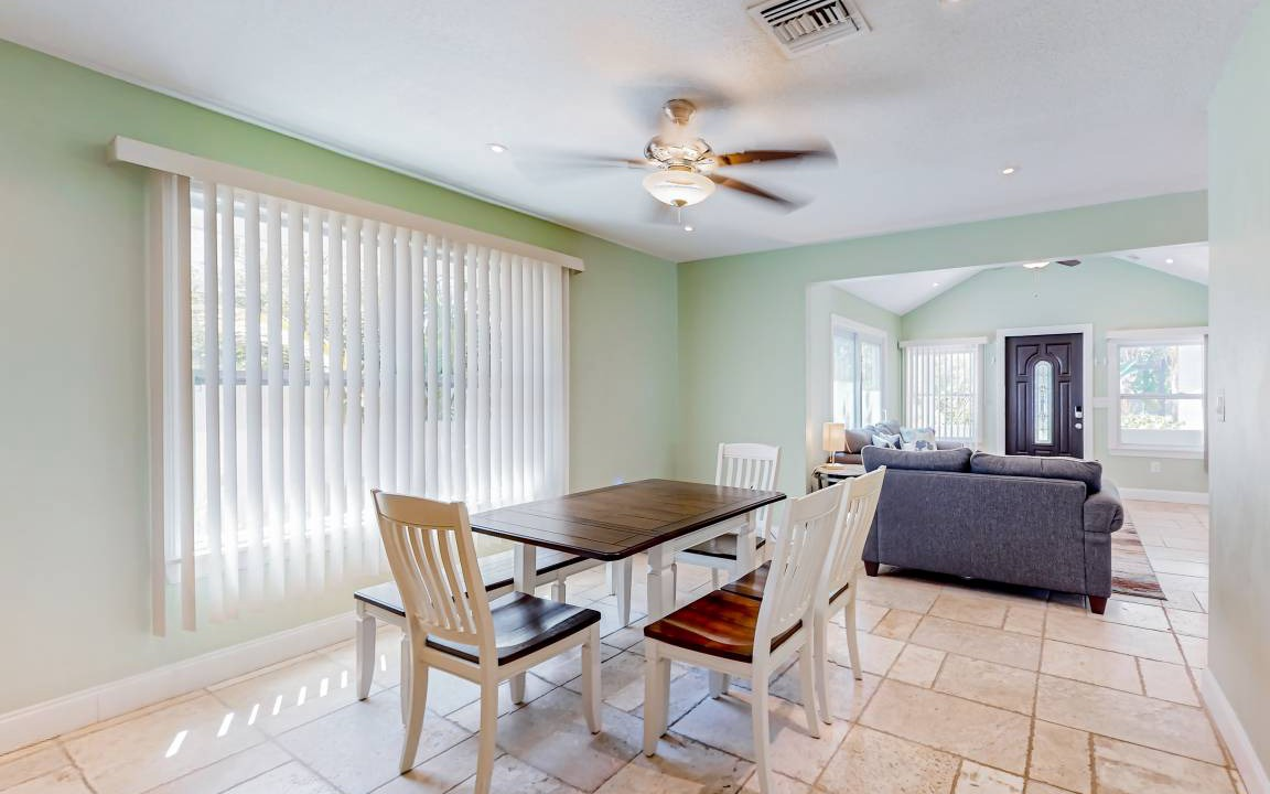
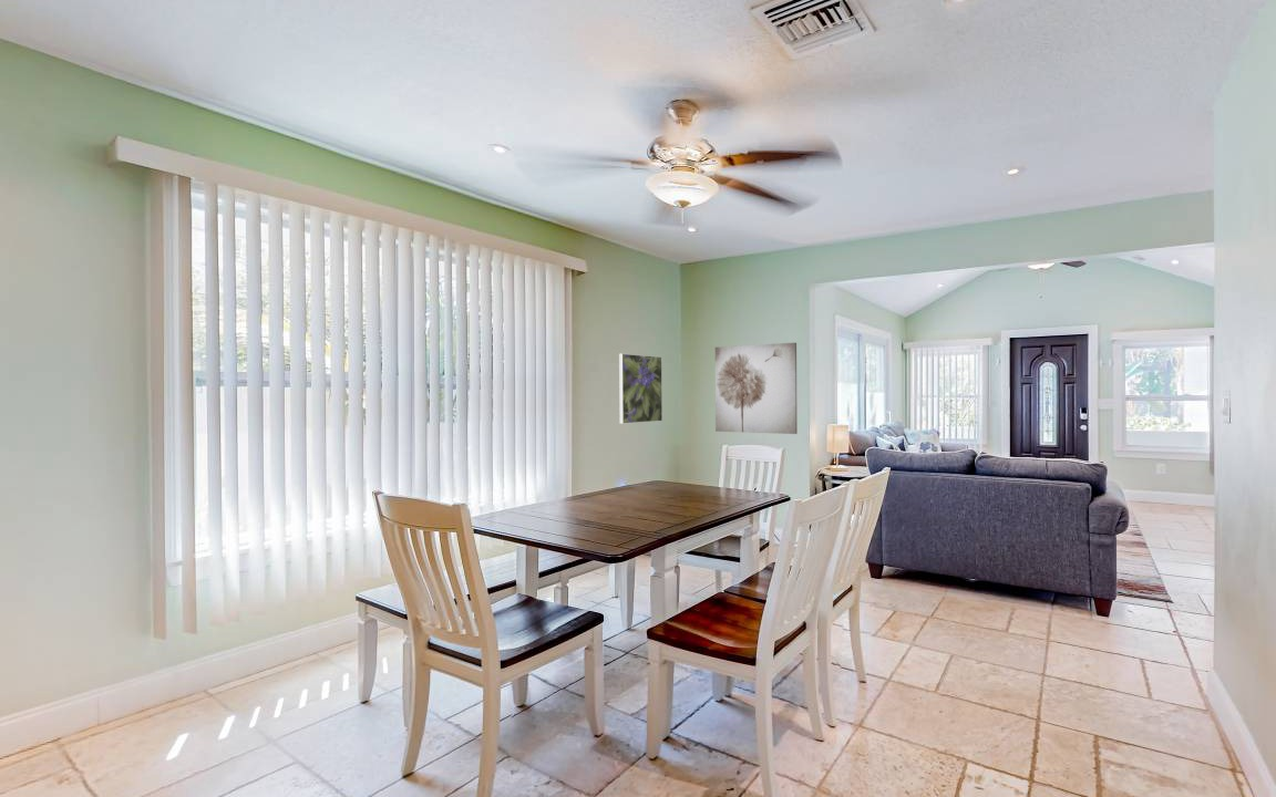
+ wall art (754, 389)
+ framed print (641, 389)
